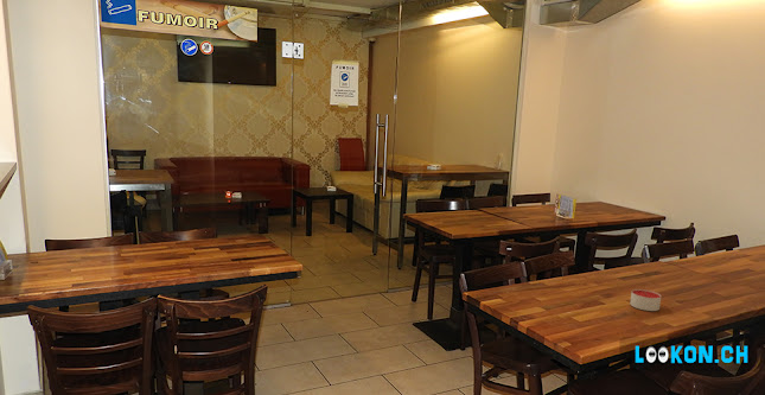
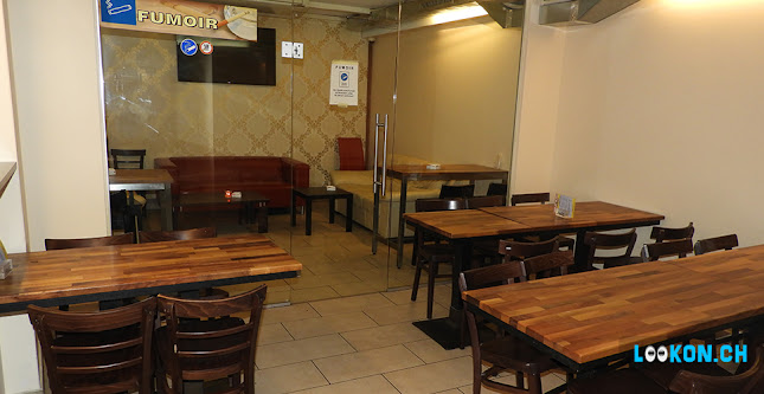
- candle (645, 299)
